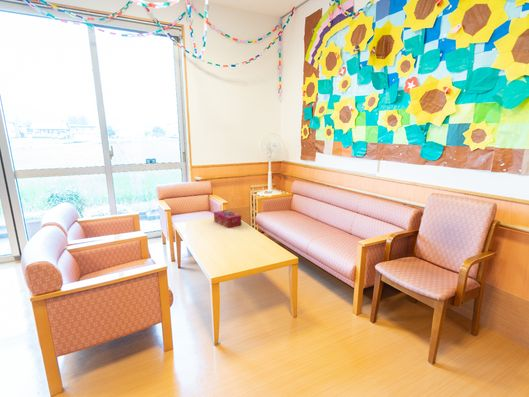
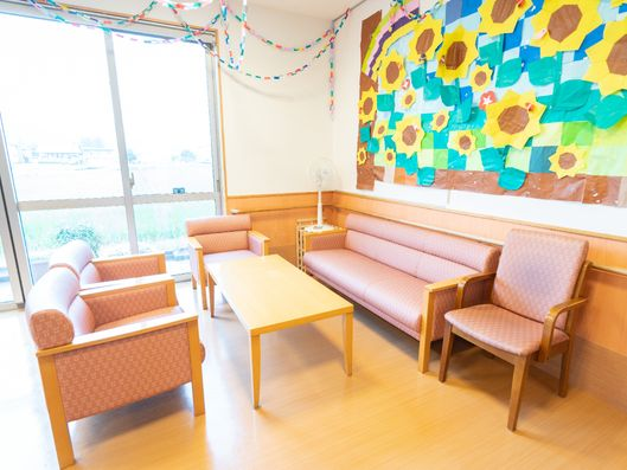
- tissue box (227, 218)
